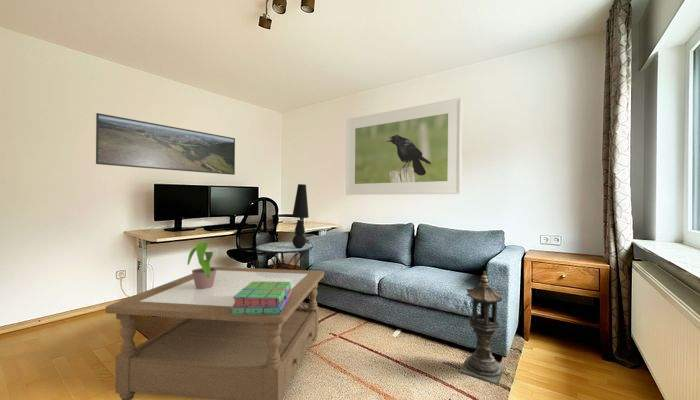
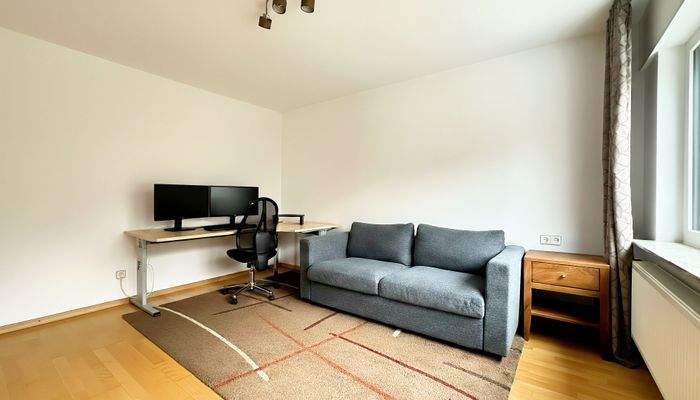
- table lamp (299, 215)
- side table (284, 269)
- coffee table (236, 324)
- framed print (176, 149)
- stack of books (264, 296)
- lantern (483, 320)
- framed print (397, 152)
- potted plant (204, 263)
